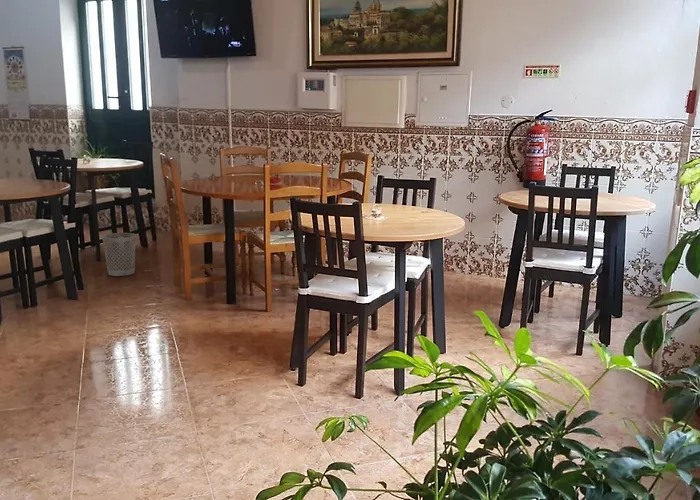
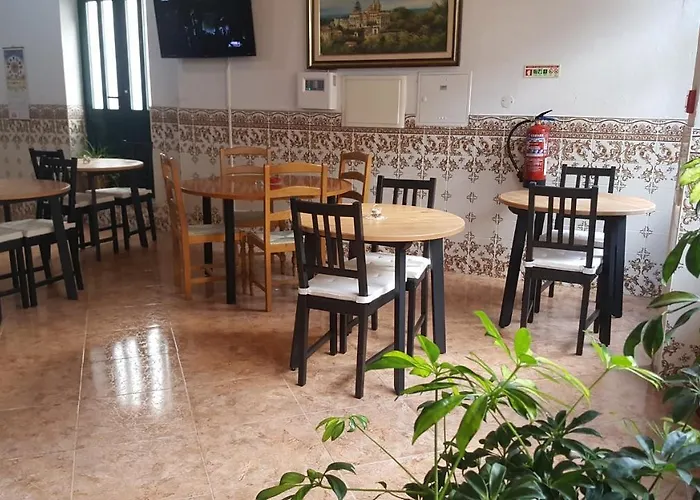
- wastebasket (120, 254)
